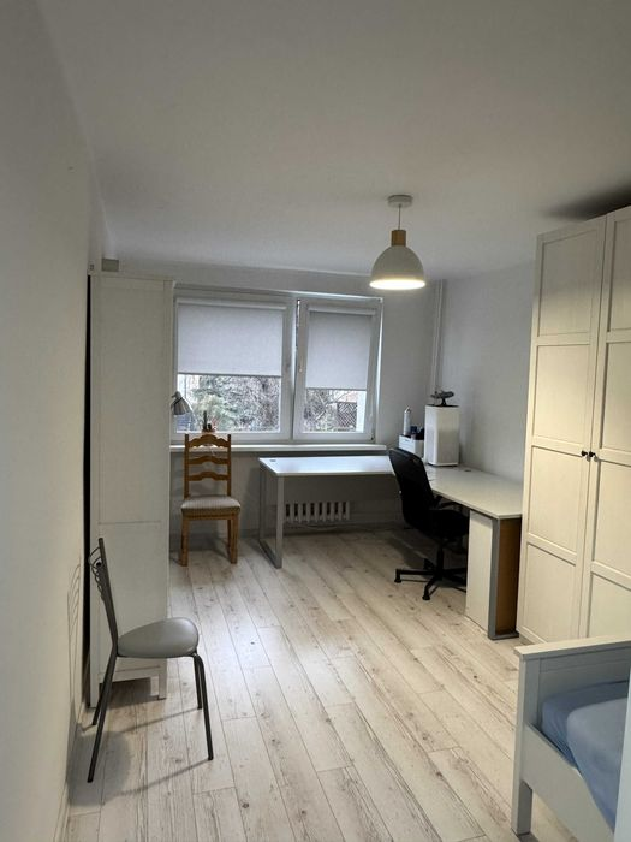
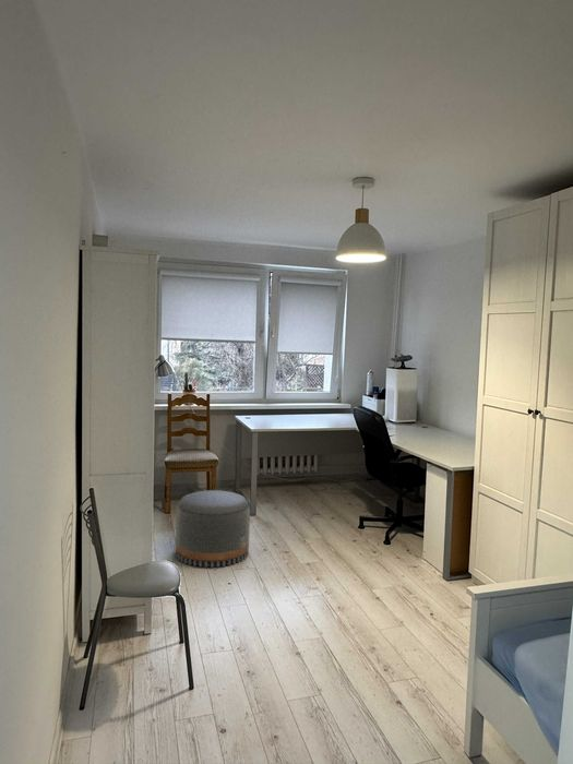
+ pouf (213, 523)
